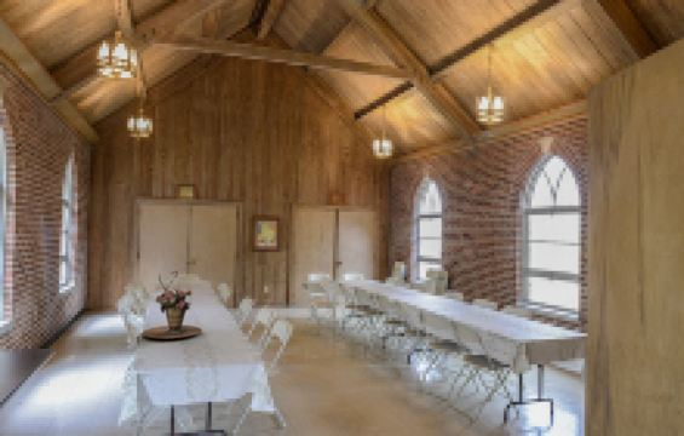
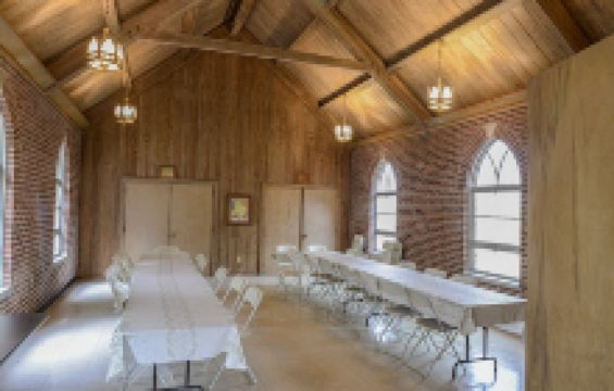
- flower arrangement (172, 303)
